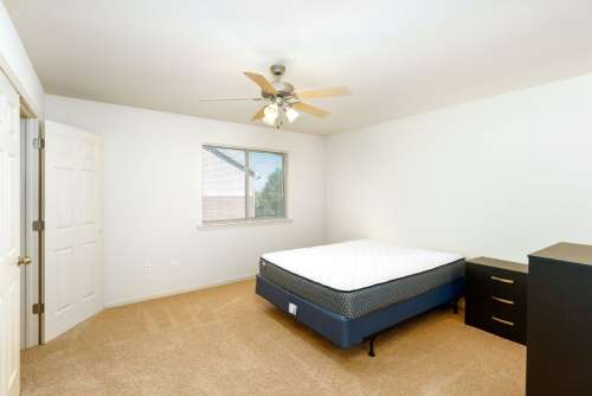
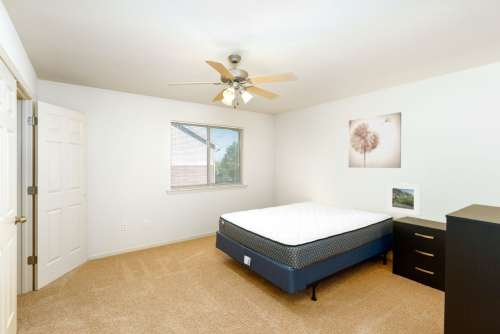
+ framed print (402, 198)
+ wall art (372, 142)
